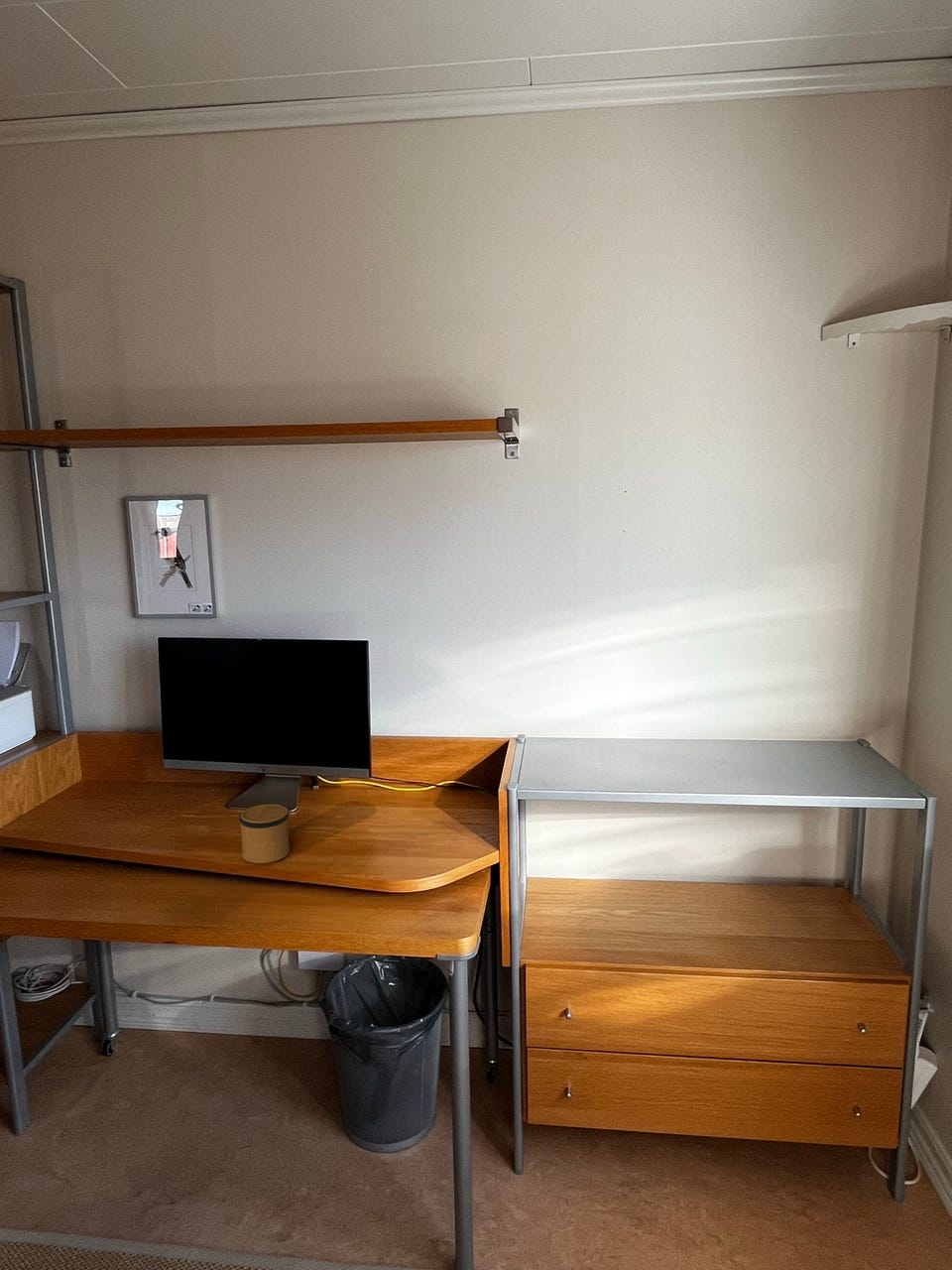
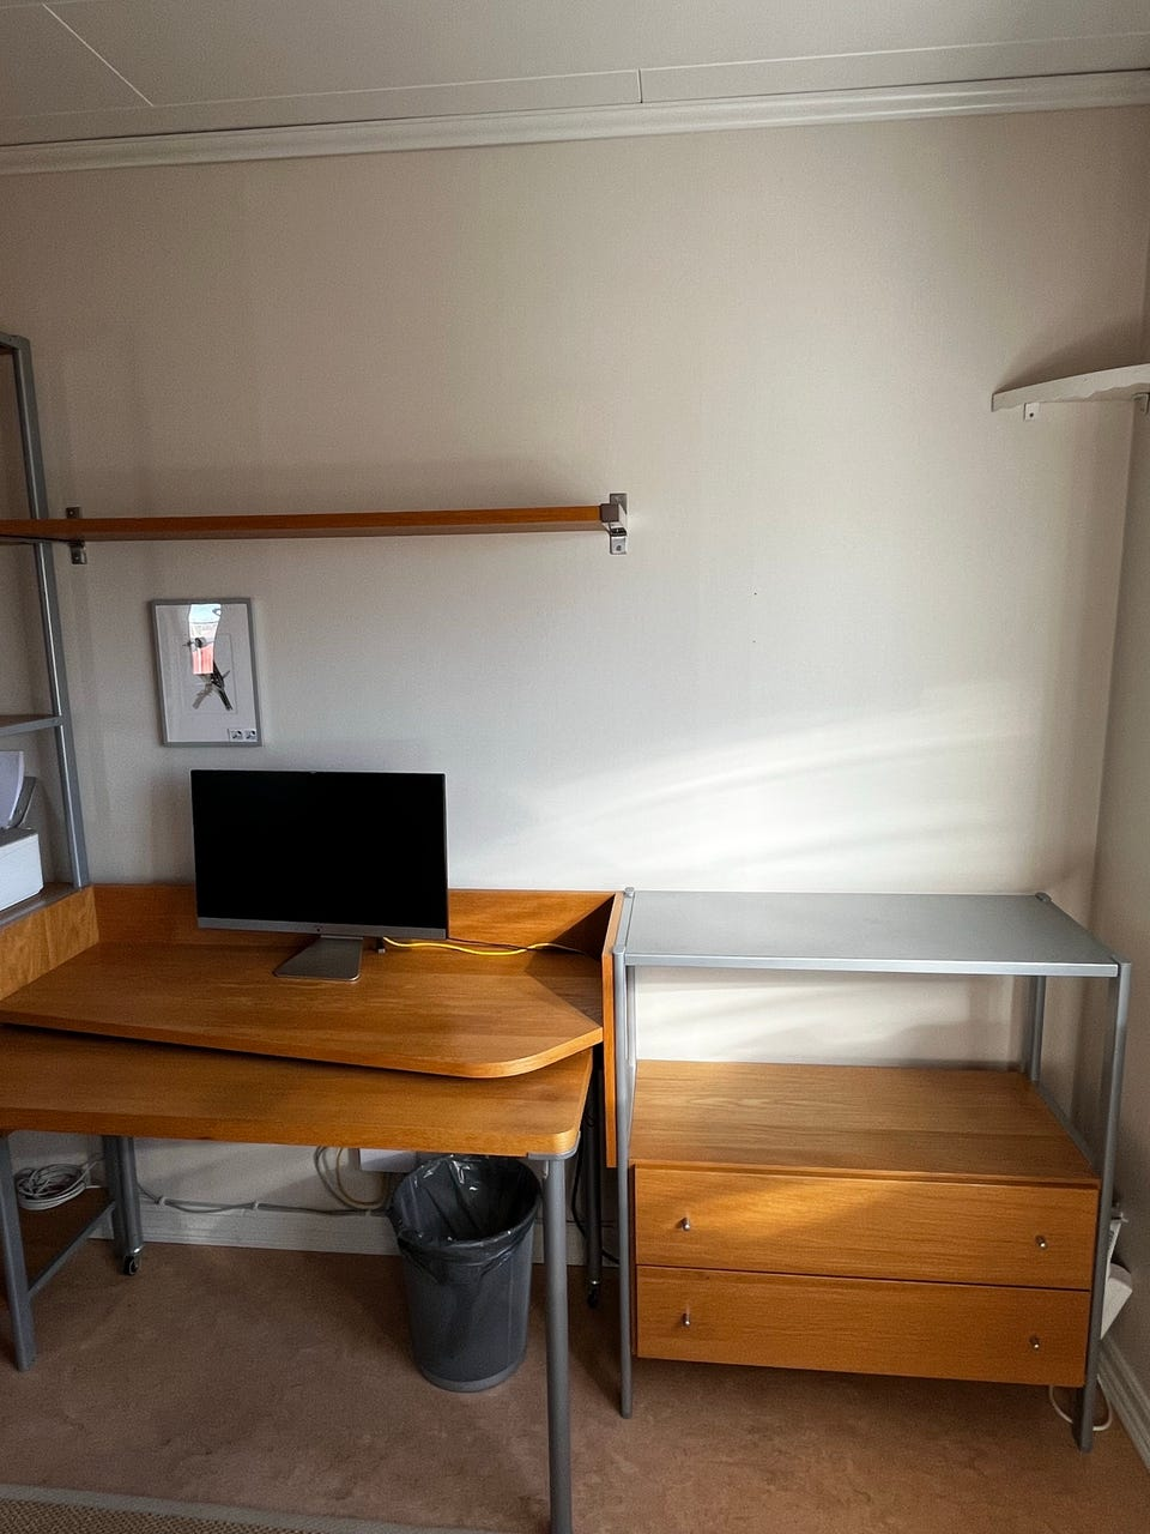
- speaker (270, 826)
